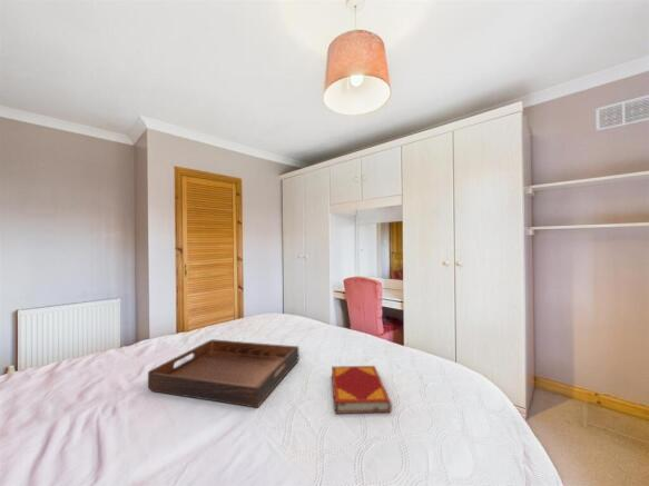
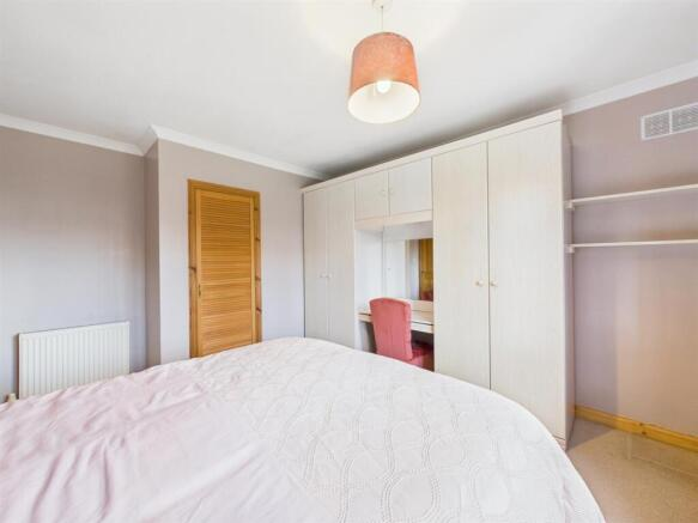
- hardback book (357, 386)
- serving tray (229, 366)
